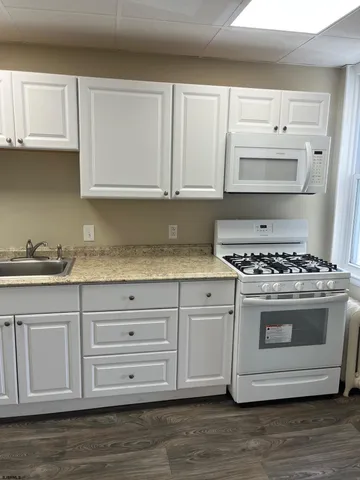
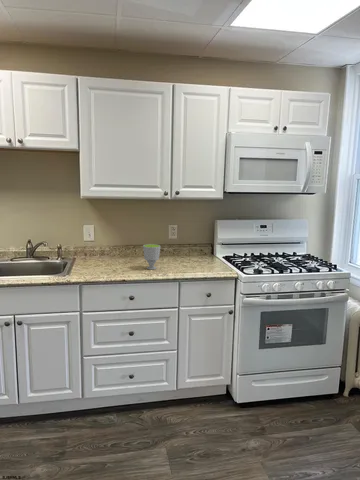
+ cup (151, 257)
